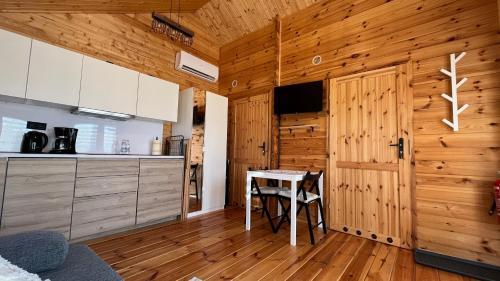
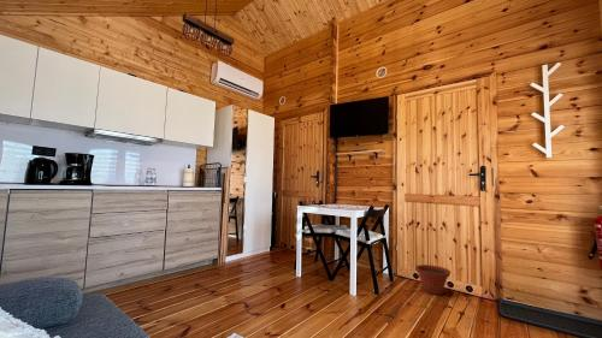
+ plant pot (432, 280)
